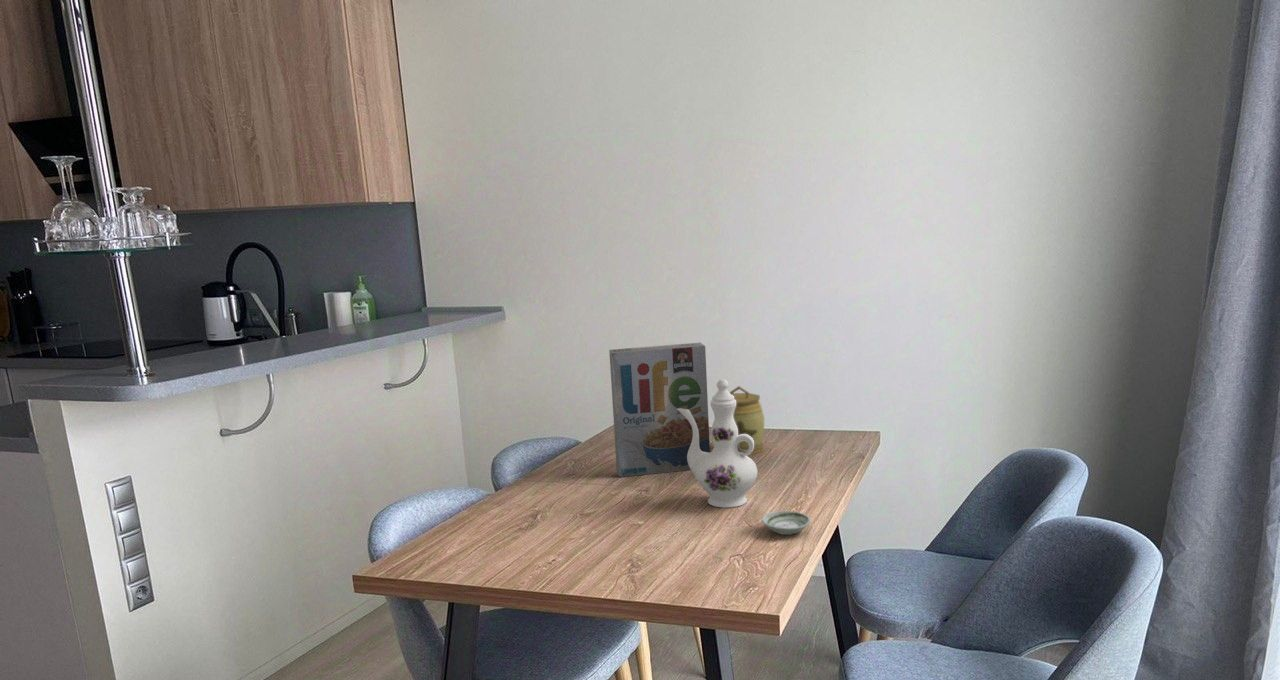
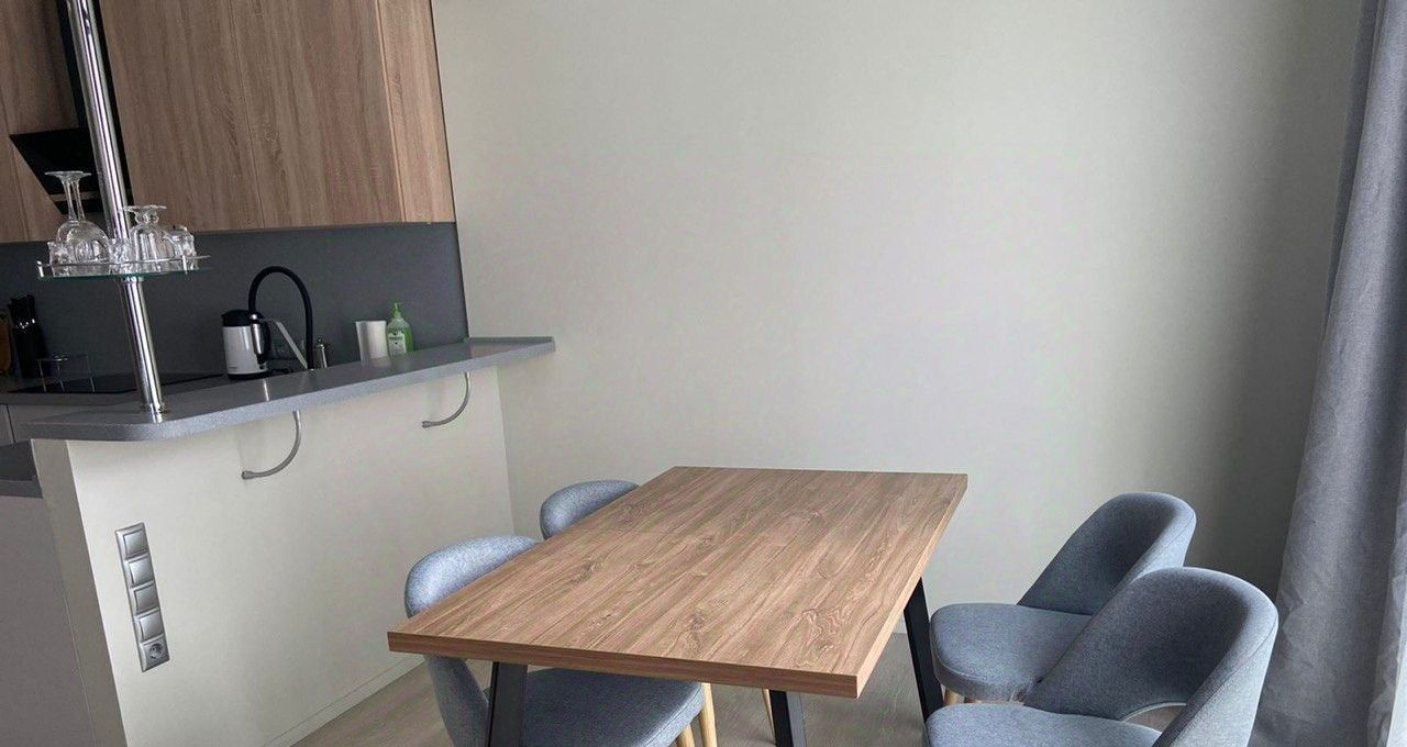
- chinaware (716, 440)
- saucer (786, 524)
- jar (740, 417)
- cereal box (660, 409)
